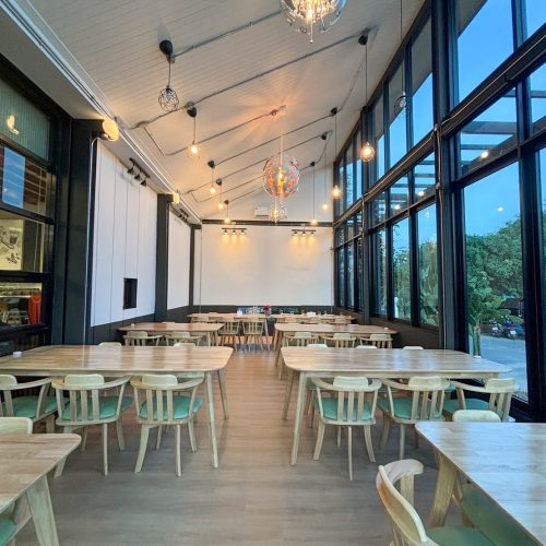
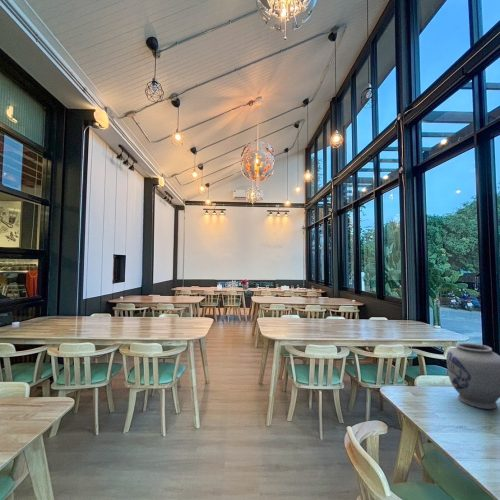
+ vase (475, 373)
